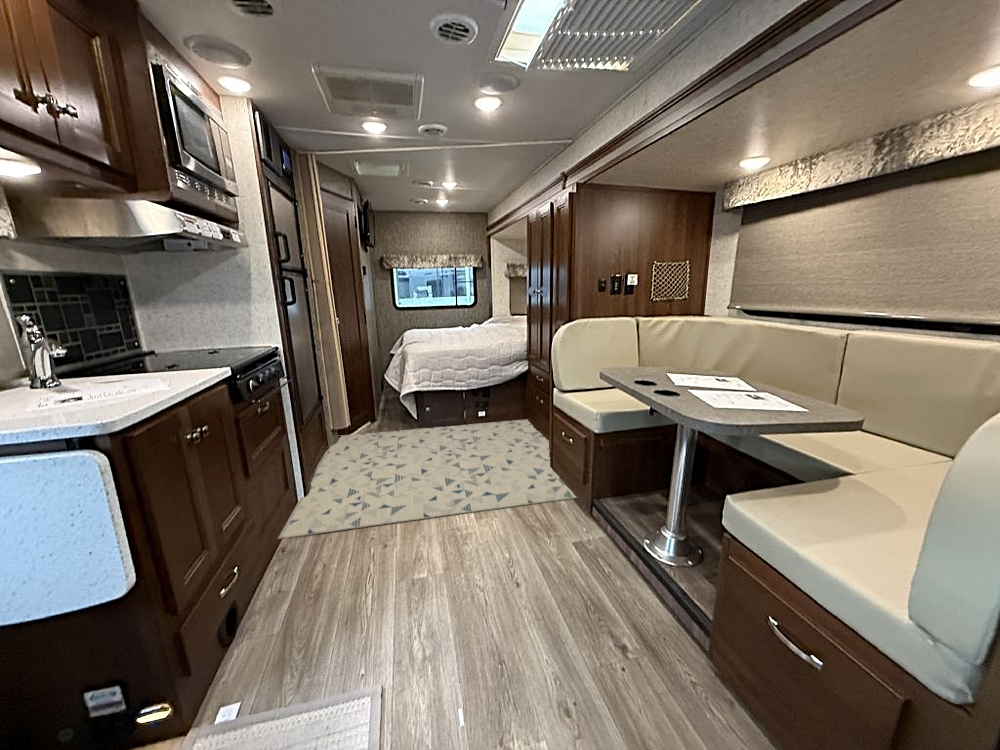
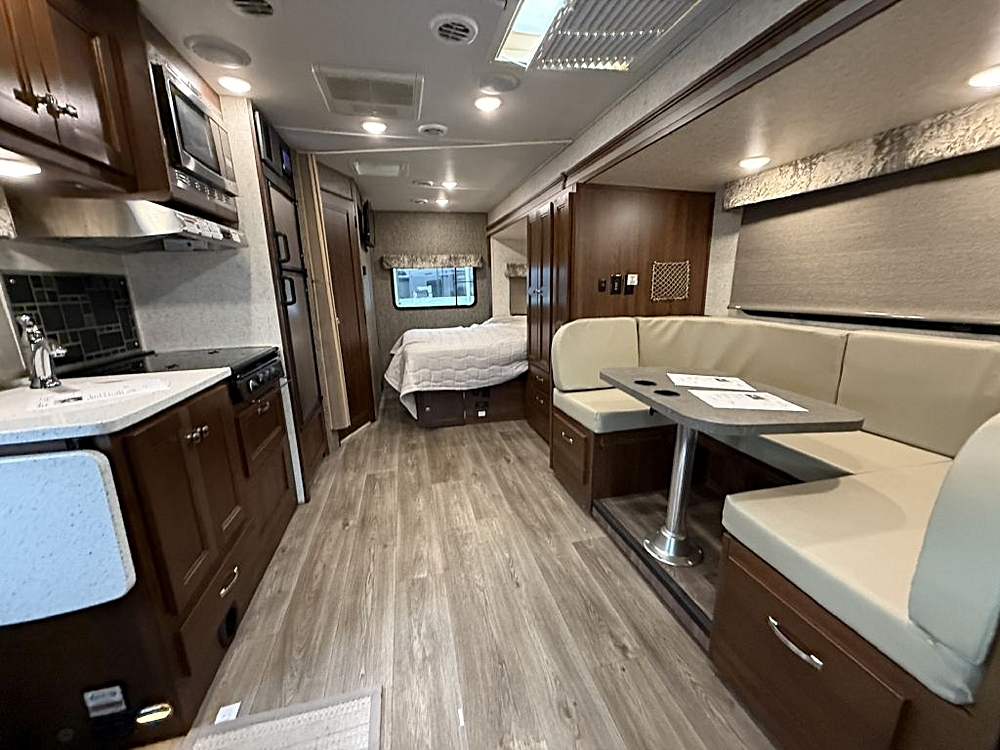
- rug (478, 456)
